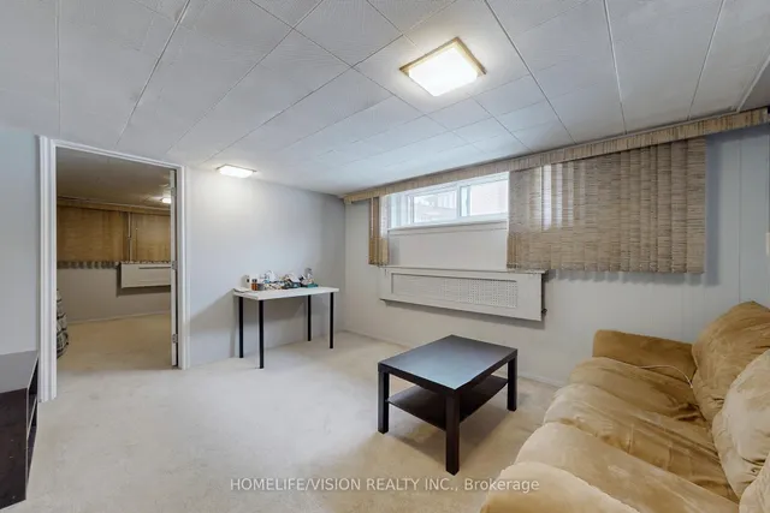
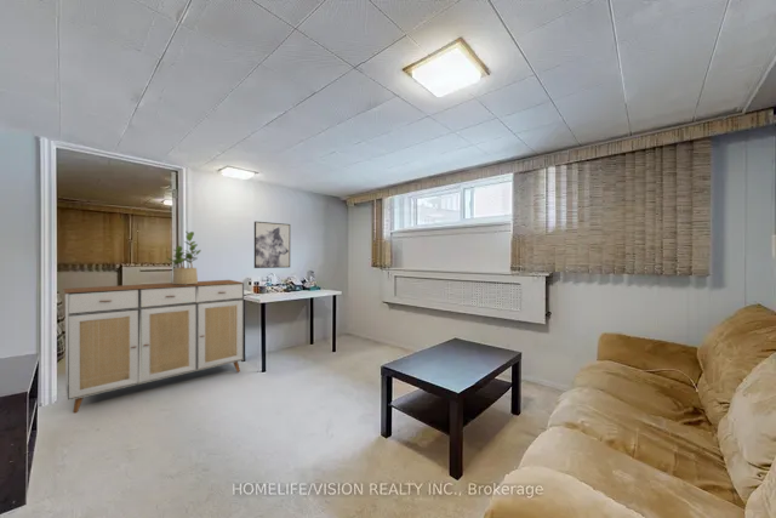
+ sideboard (164, 334)
+ potted plant (181, 257)
+ wall art (273, 245)
